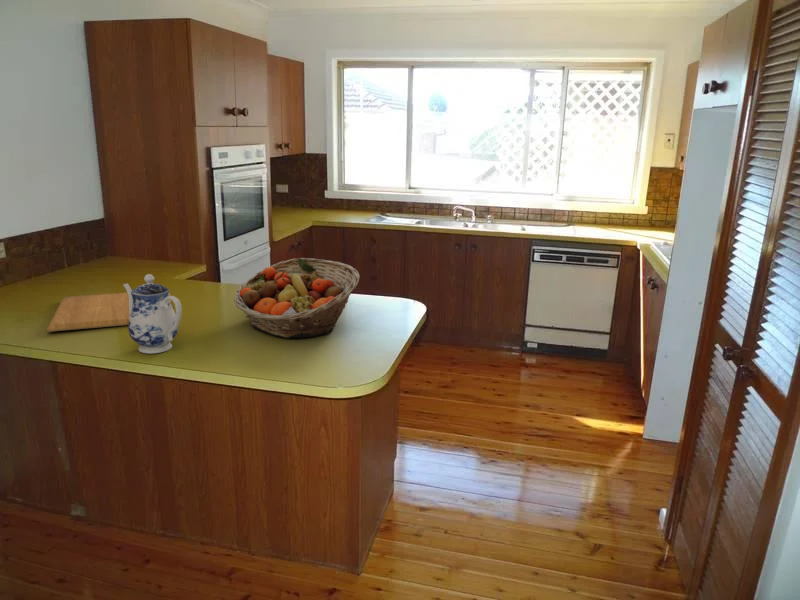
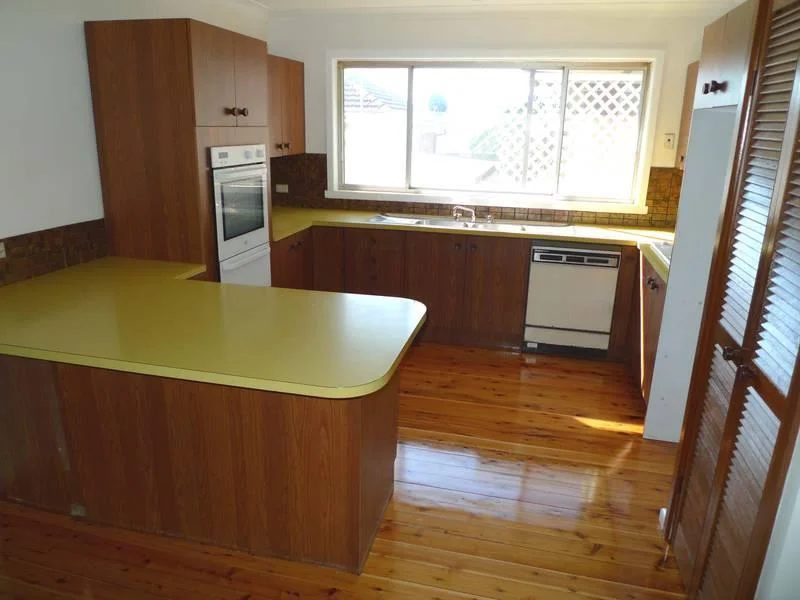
- teapot (152, 311)
- chopping board (115, 307)
- fruit basket (296, 295)
